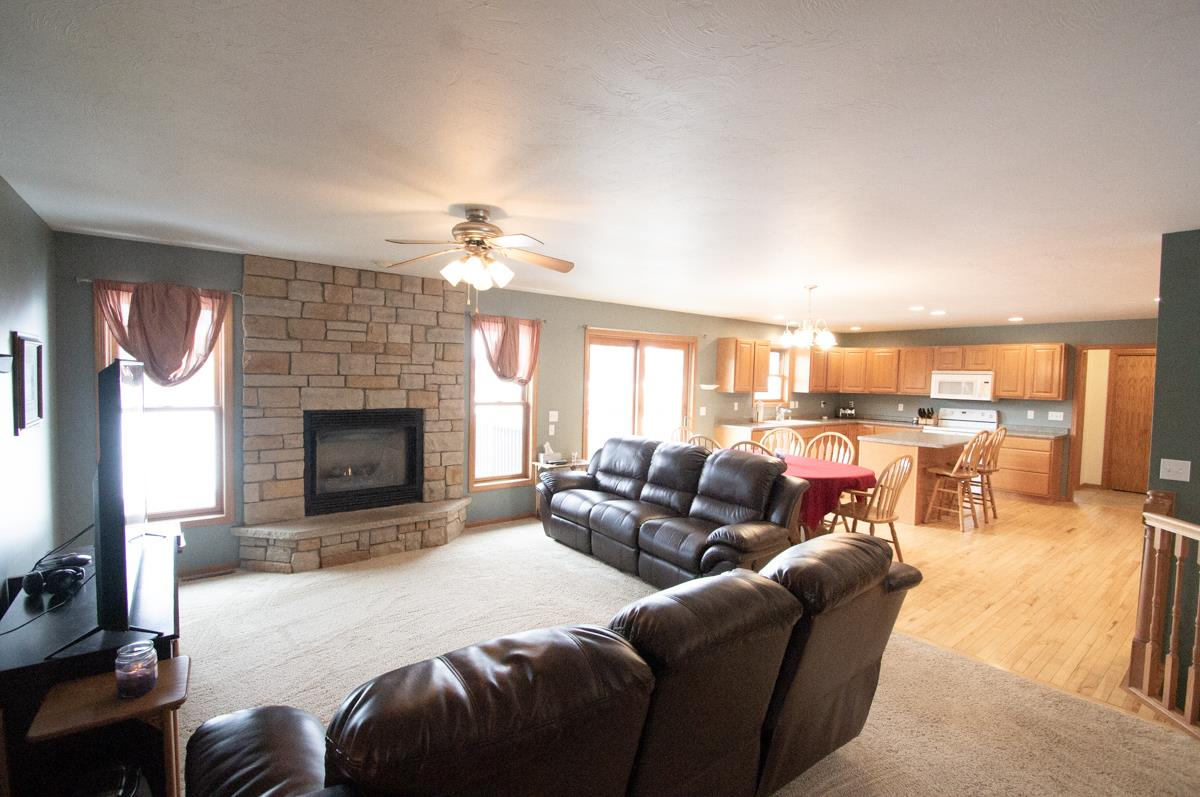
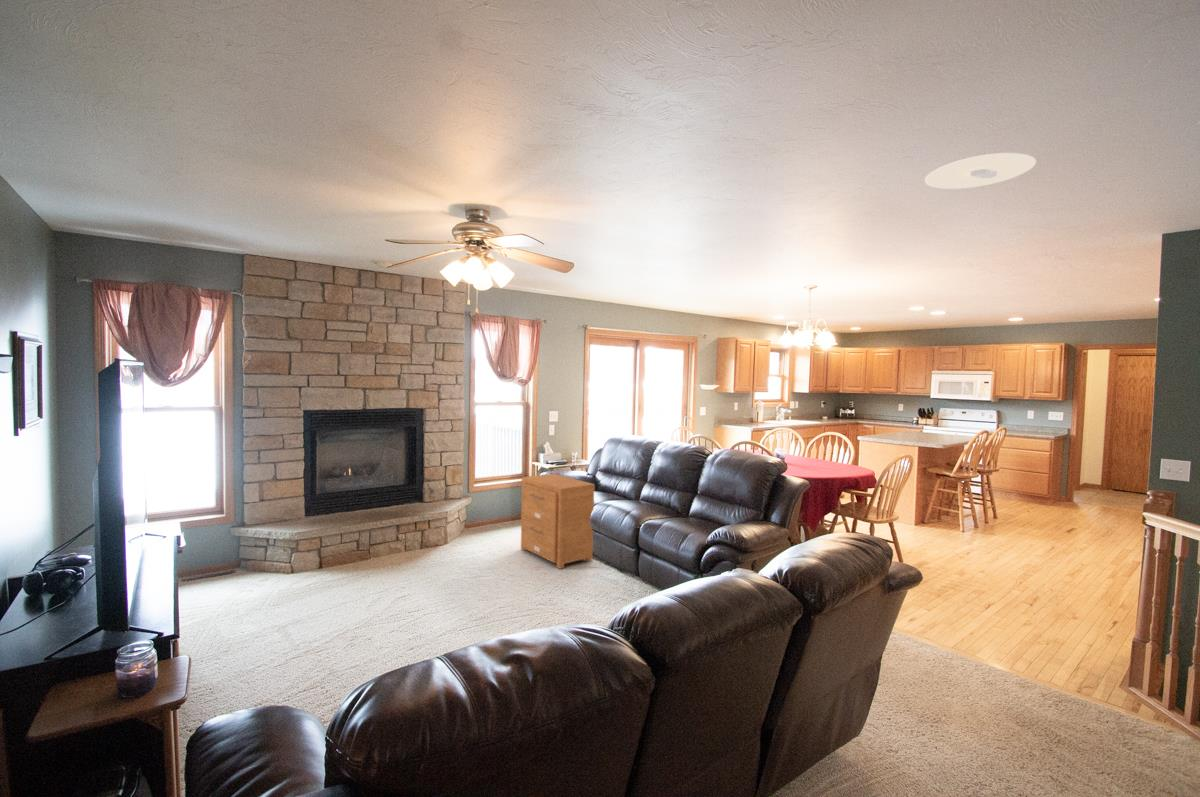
+ recessed light (977, 168)
+ nightstand (554, 518)
